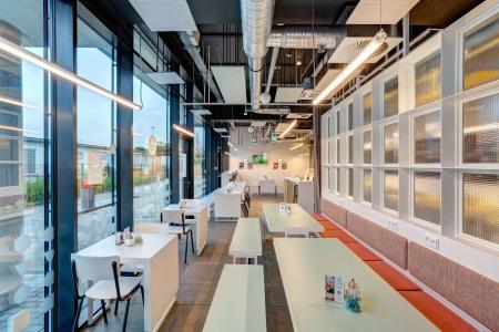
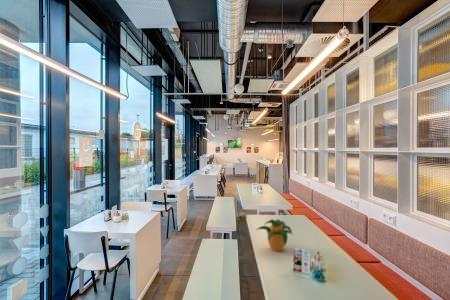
+ potted plant (274, 233)
